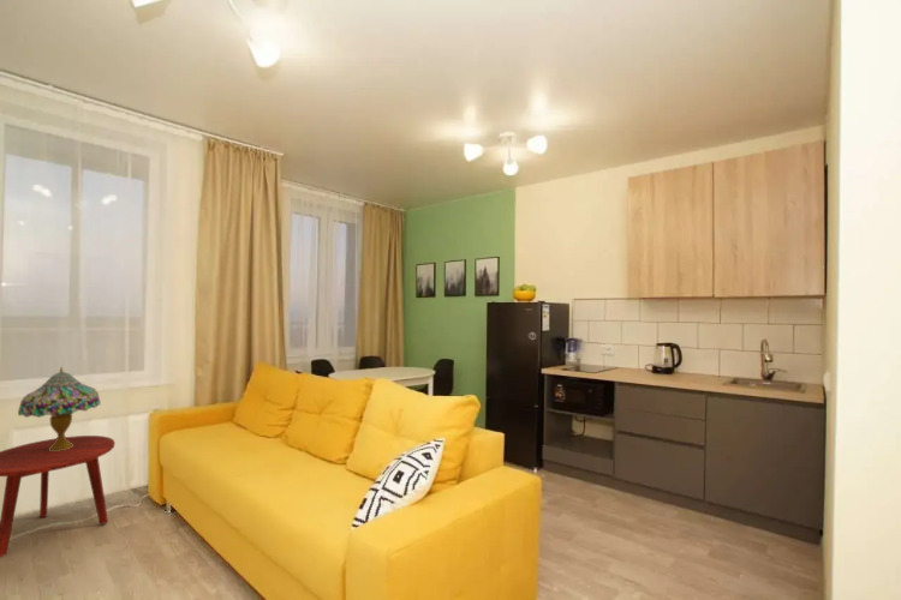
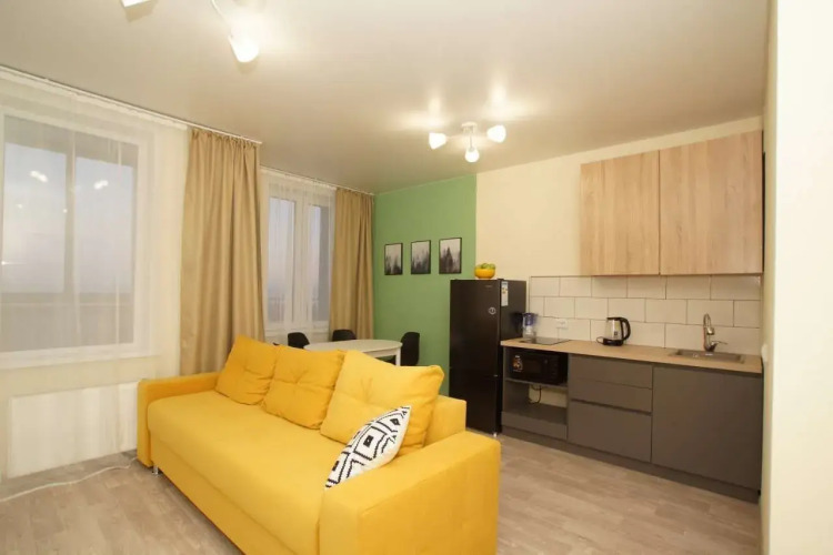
- side table (47, 491)
- table lamp (60, 407)
